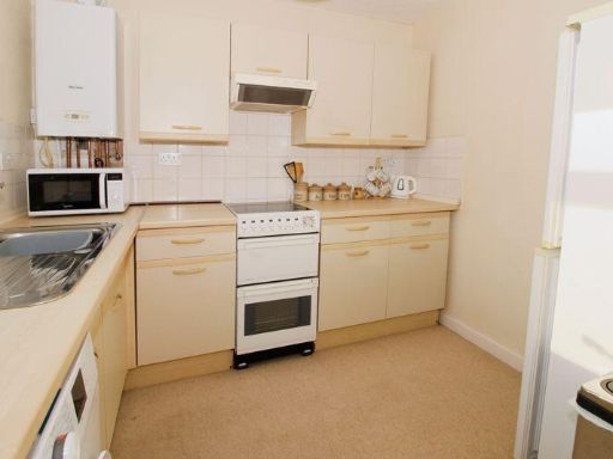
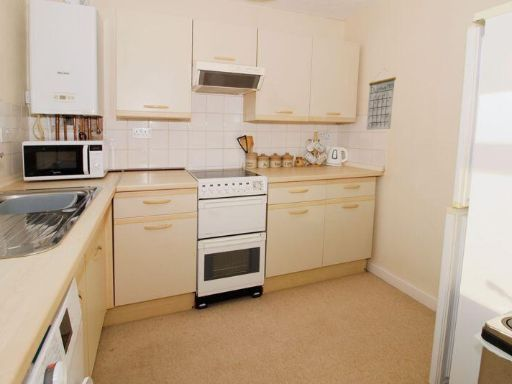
+ calendar (380, 99)
